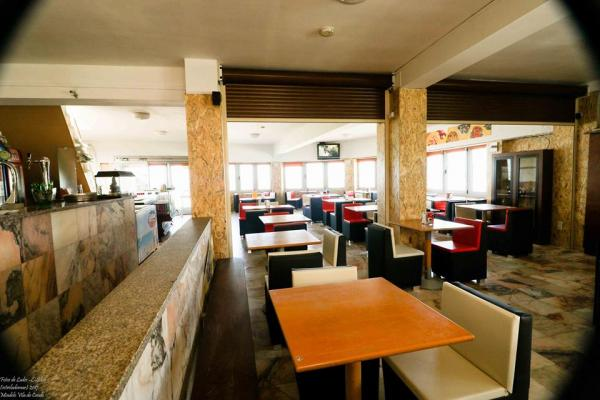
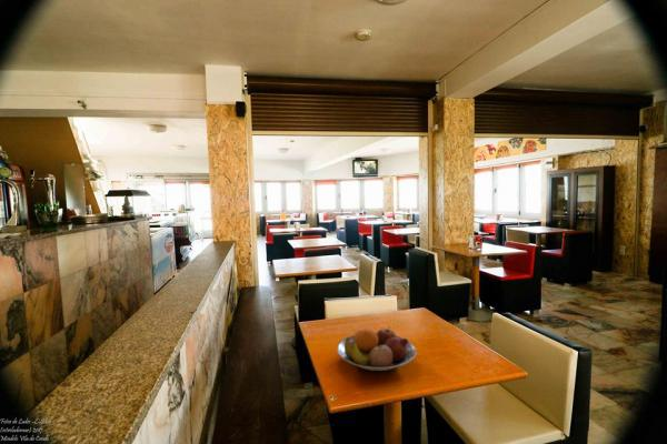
+ fruit bowl (376, 344)
